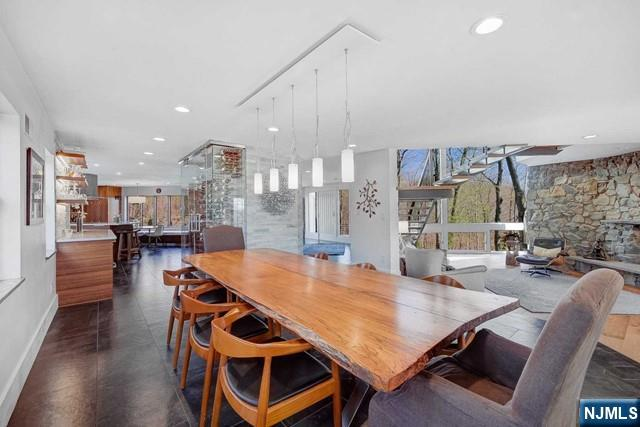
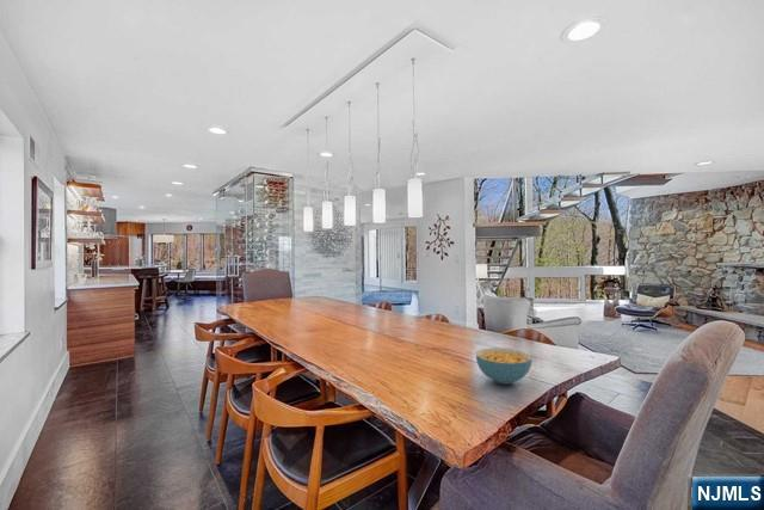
+ cereal bowl (503, 368)
